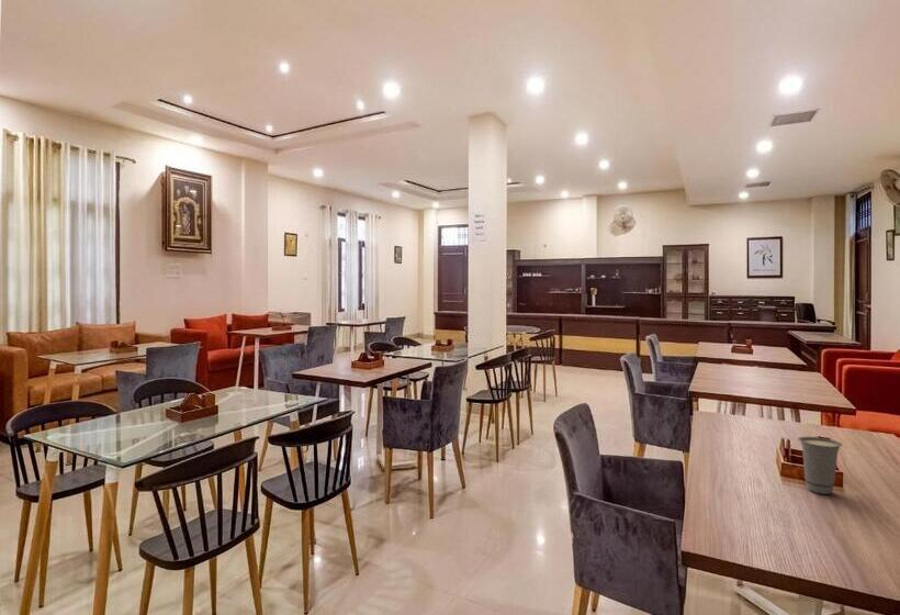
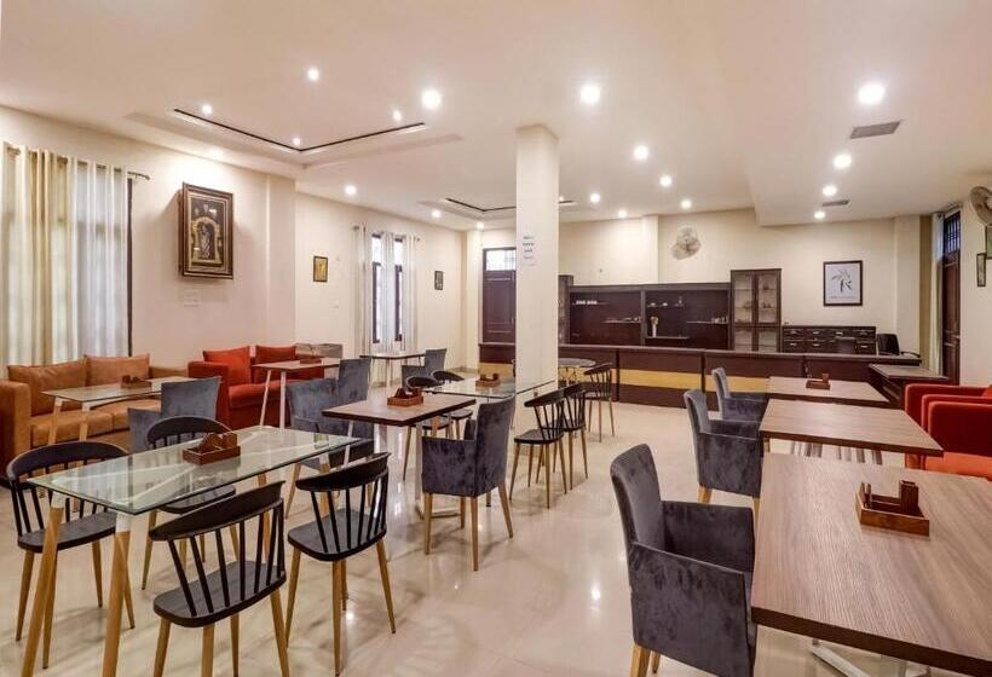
- cup (819, 466)
